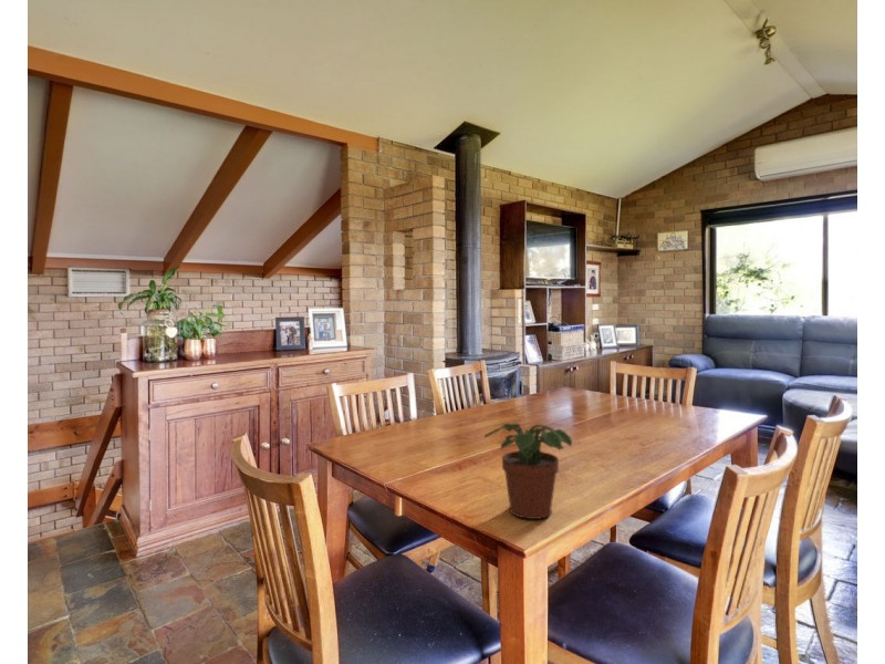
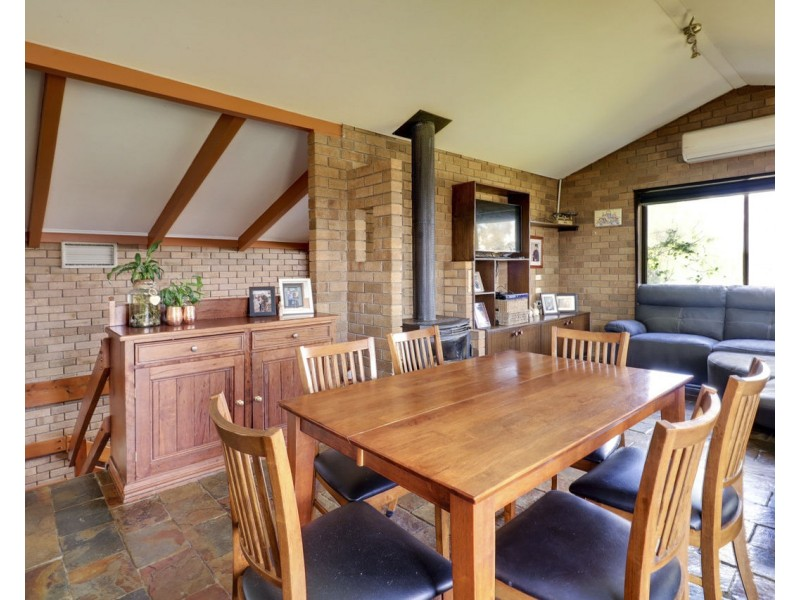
- potted plant (527, 468)
